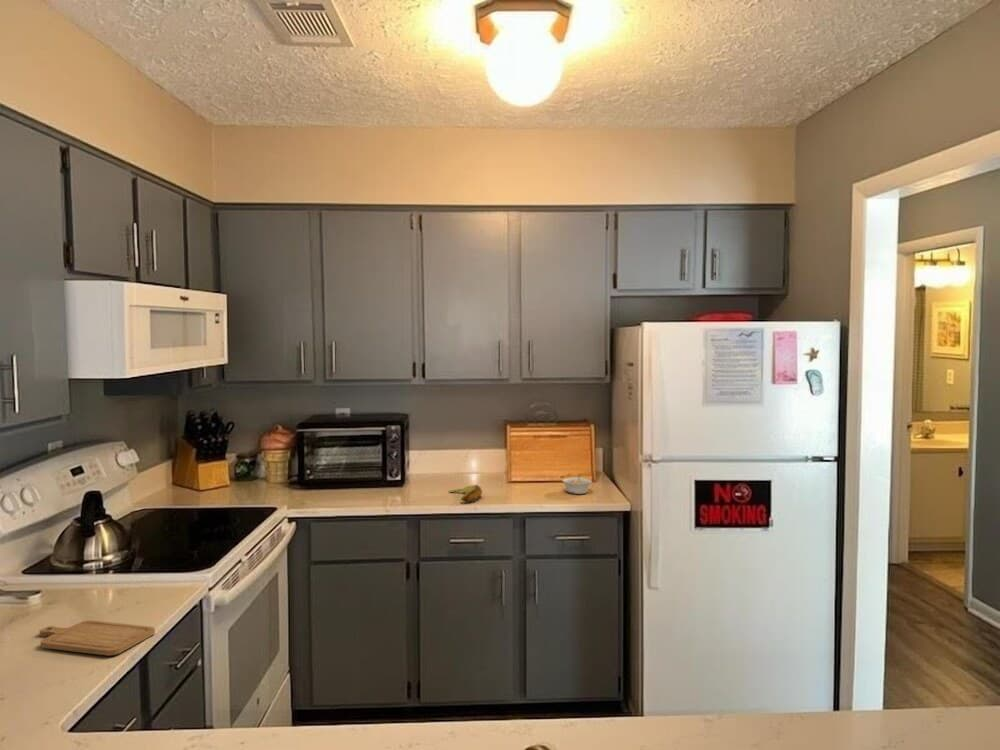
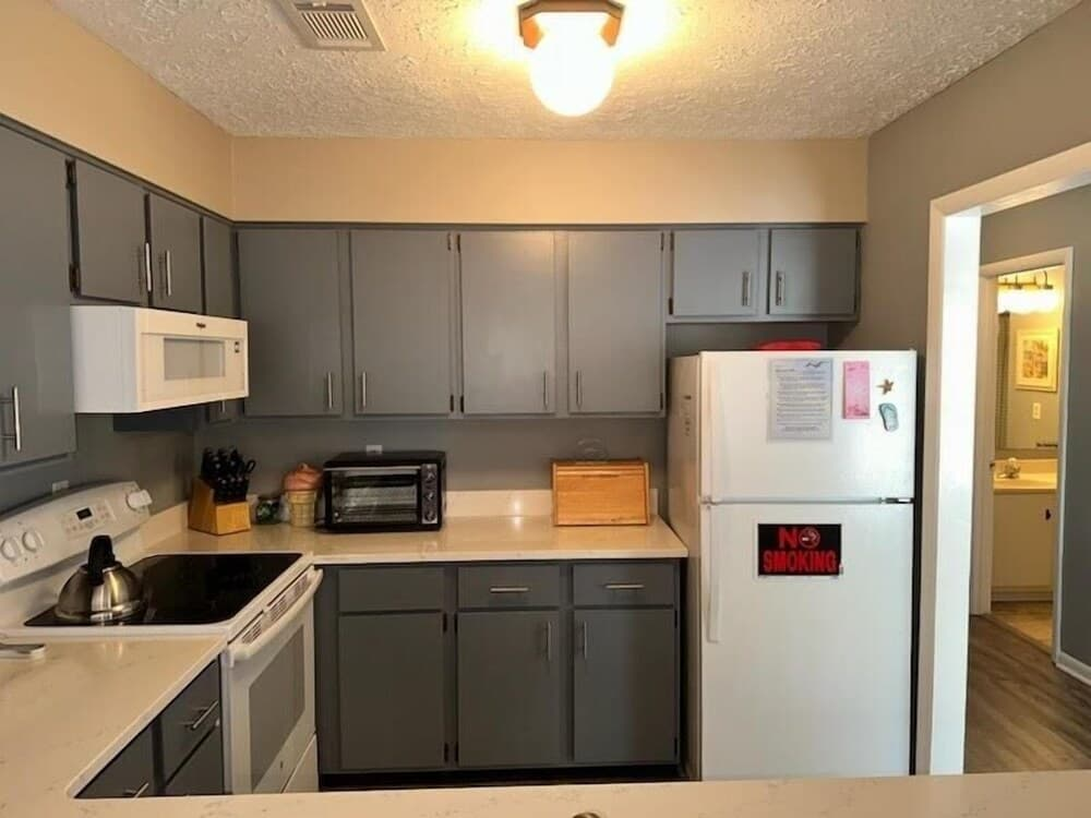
- chopping board (89, 635)
- banana (462, 491)
- legume (576, 484)
